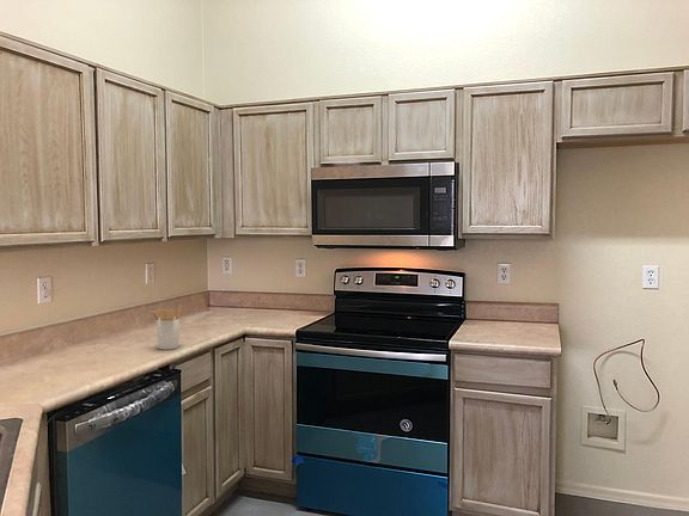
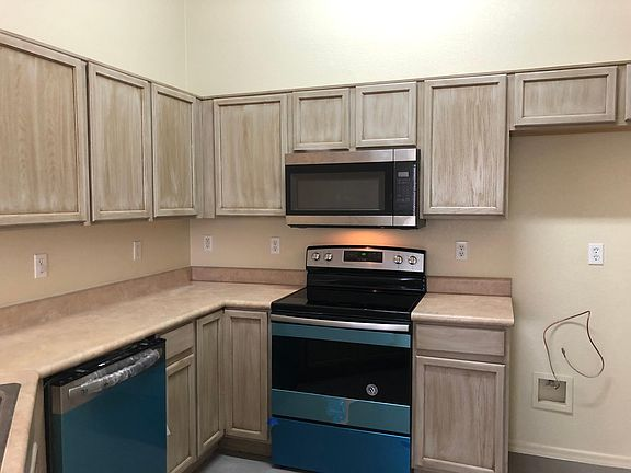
- utensil holder (167, 326)
